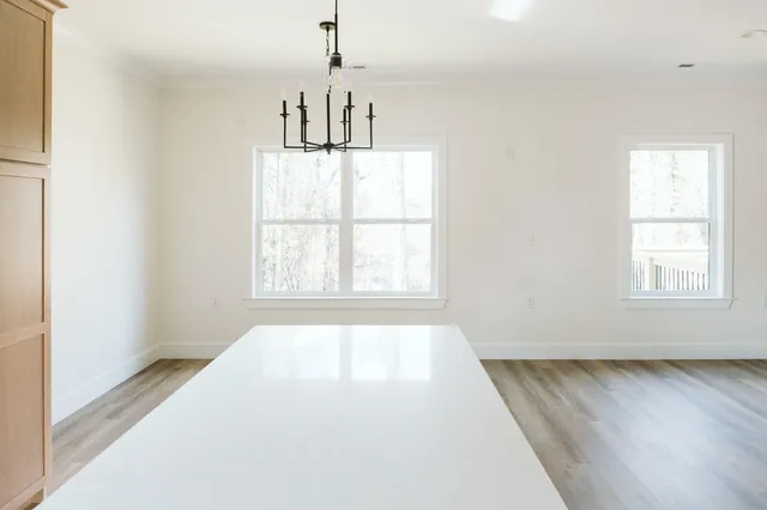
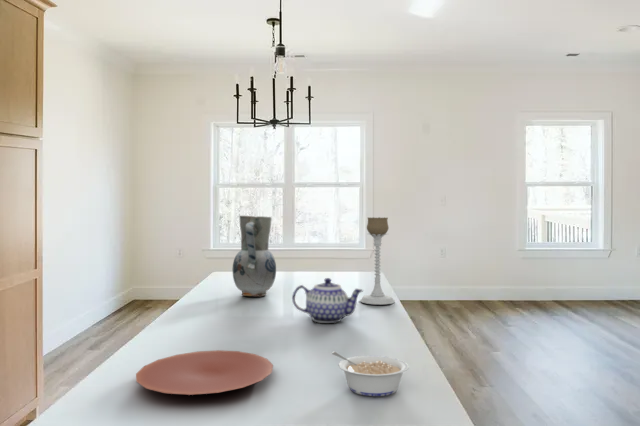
+ vase (254, 255)
+ teapot (327, 298)
+ legume (370, 374)
+ plate (206, 374)
+ candle holder (377, 259)
